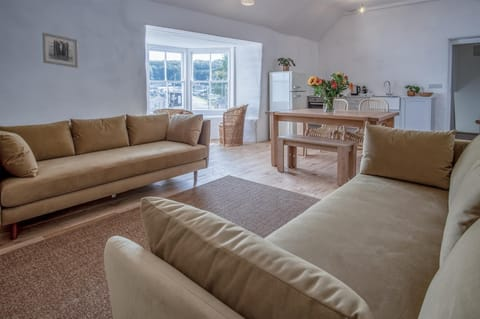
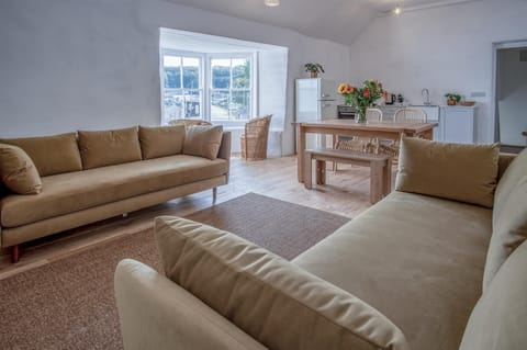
- wall art (60, 50)
